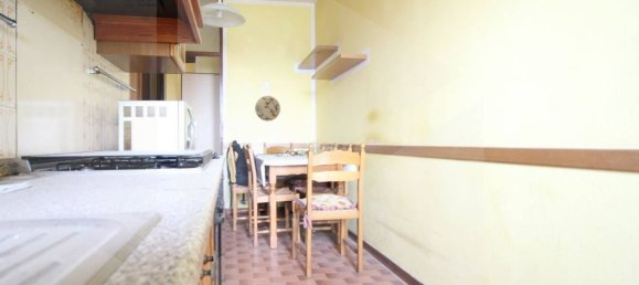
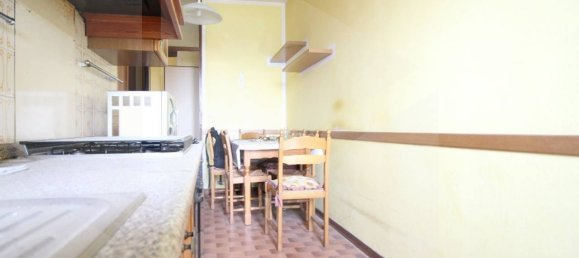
- decorative plate (267, 108)
